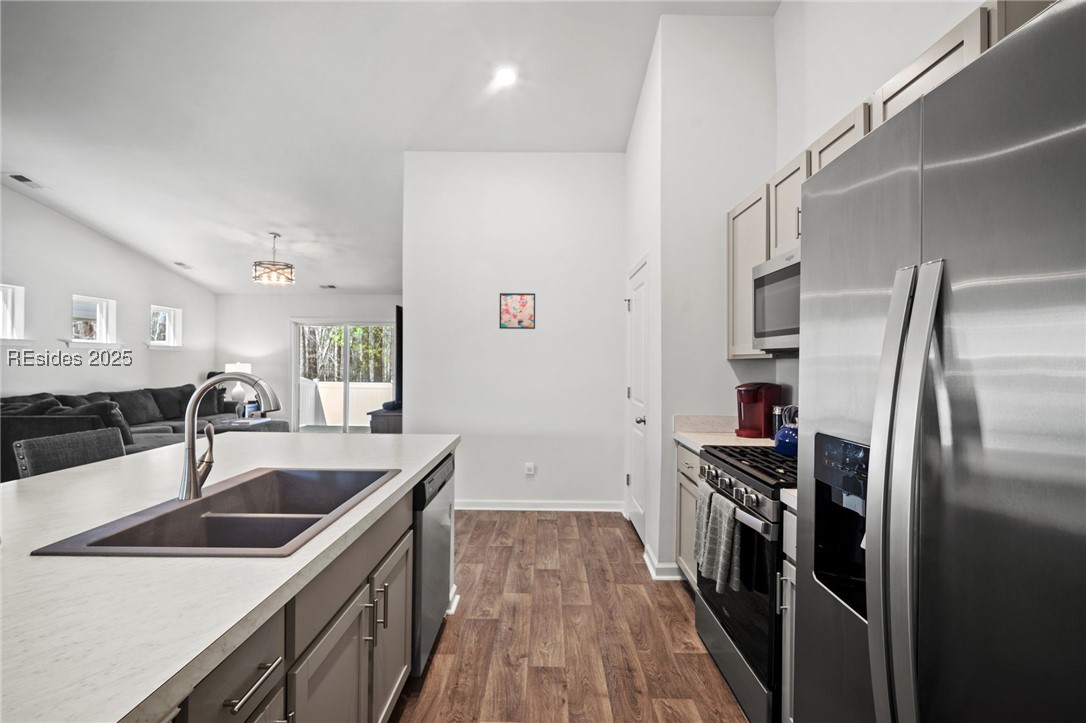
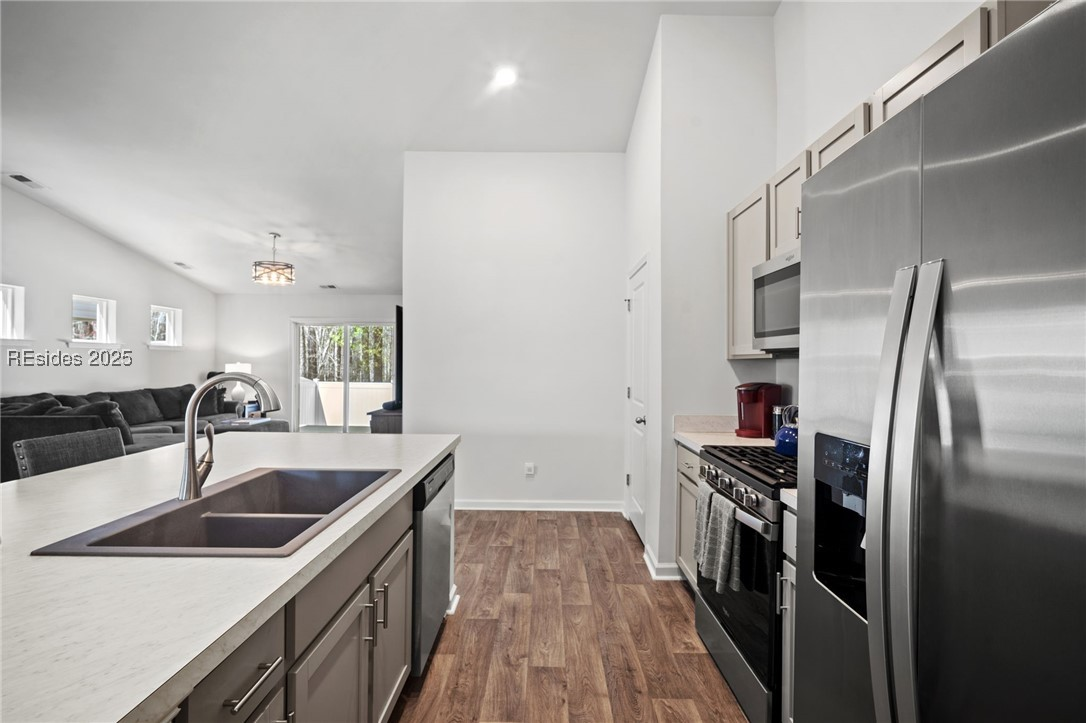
- wall art (517, 311)
